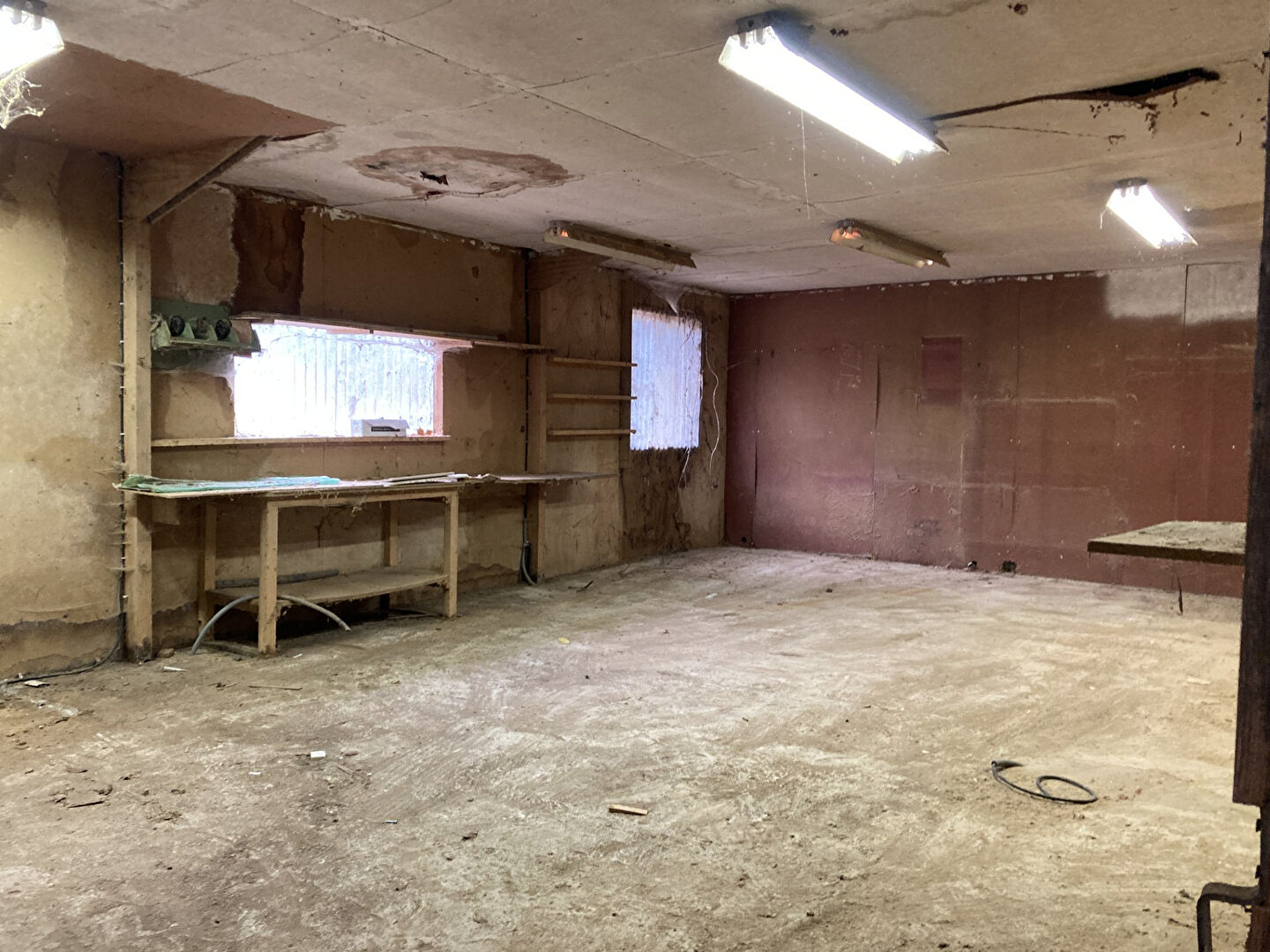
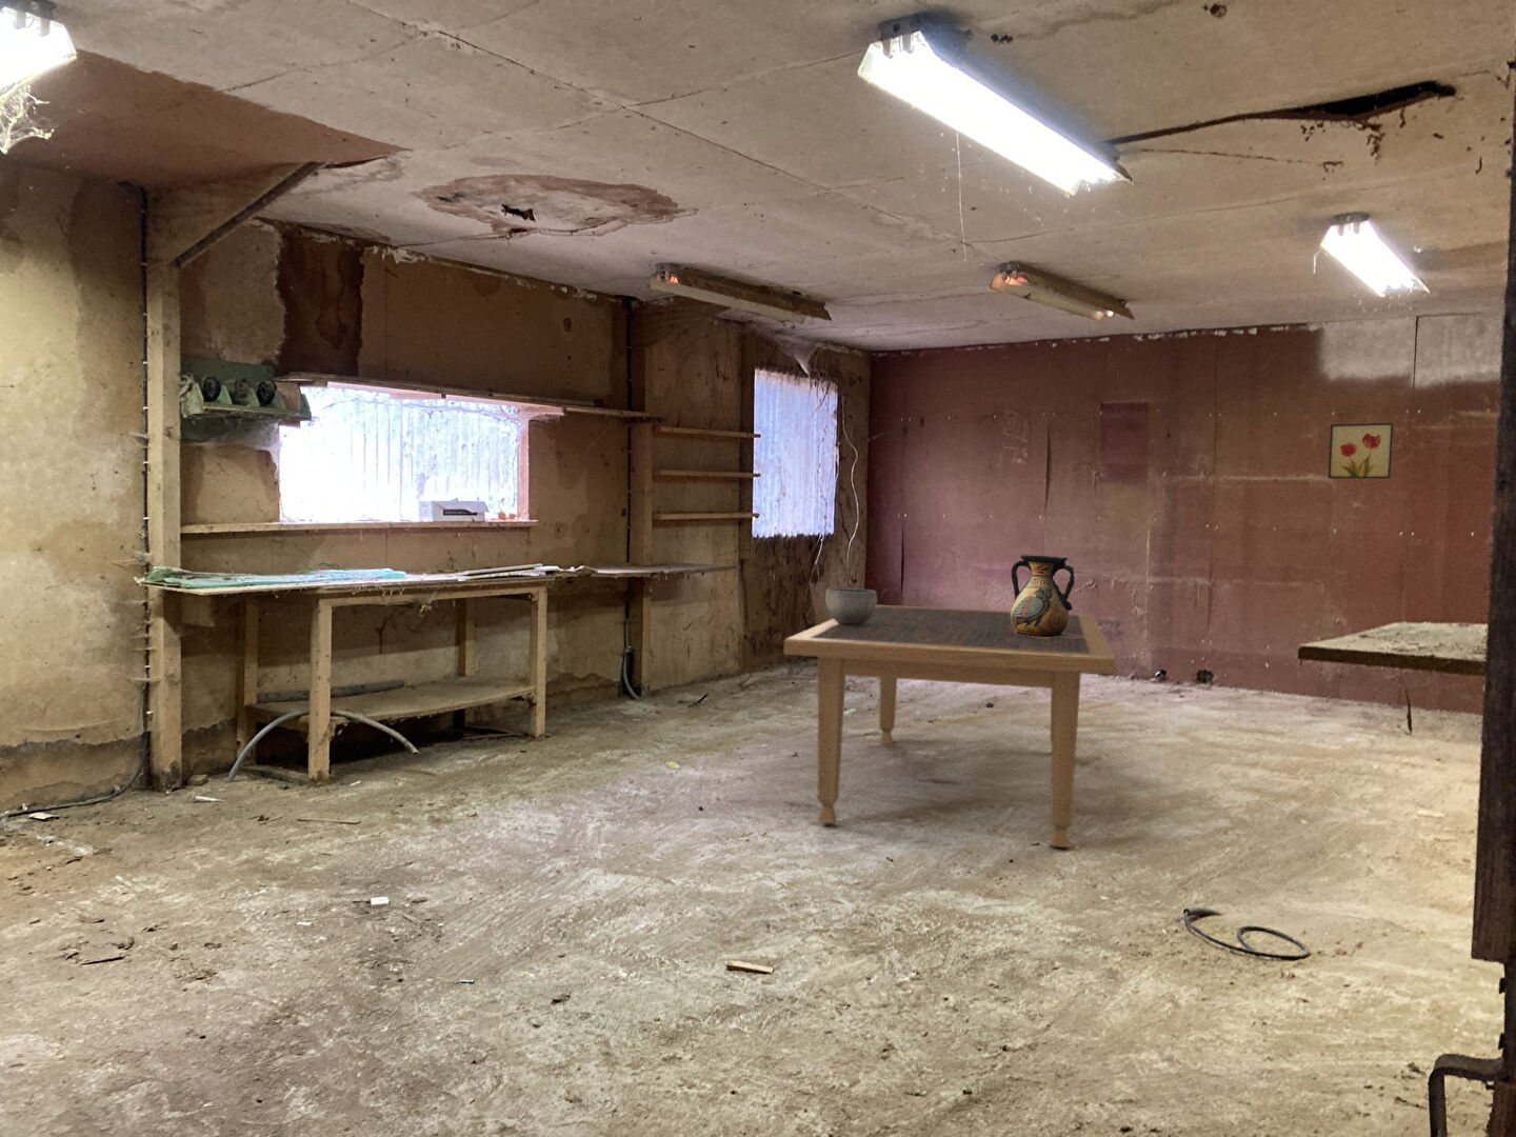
+ dining table (961, 682)
+ bowl (851, 607)
+ wall art (1360, 450)
+ vase (1044, 594)
